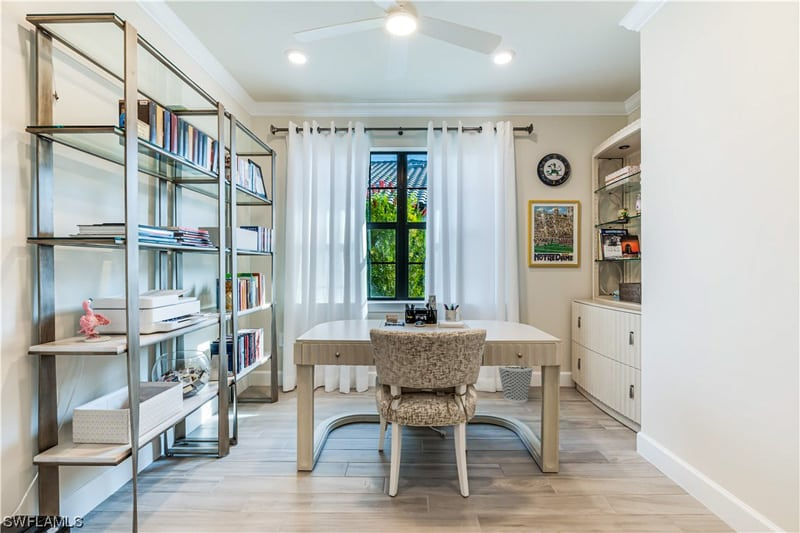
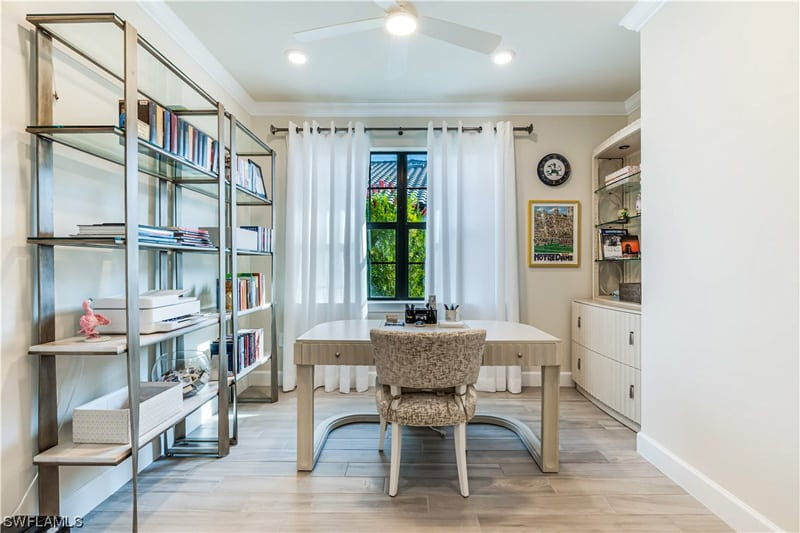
- wastebasket (515, 381)
